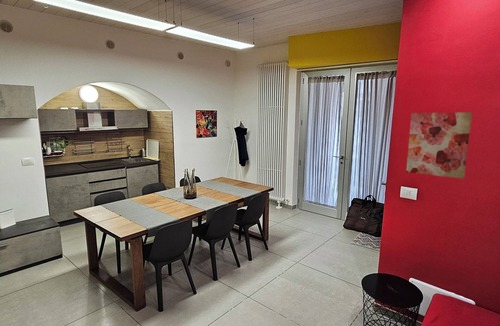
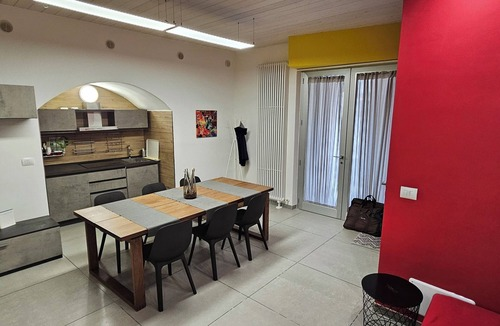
- wall art (436, 144)
